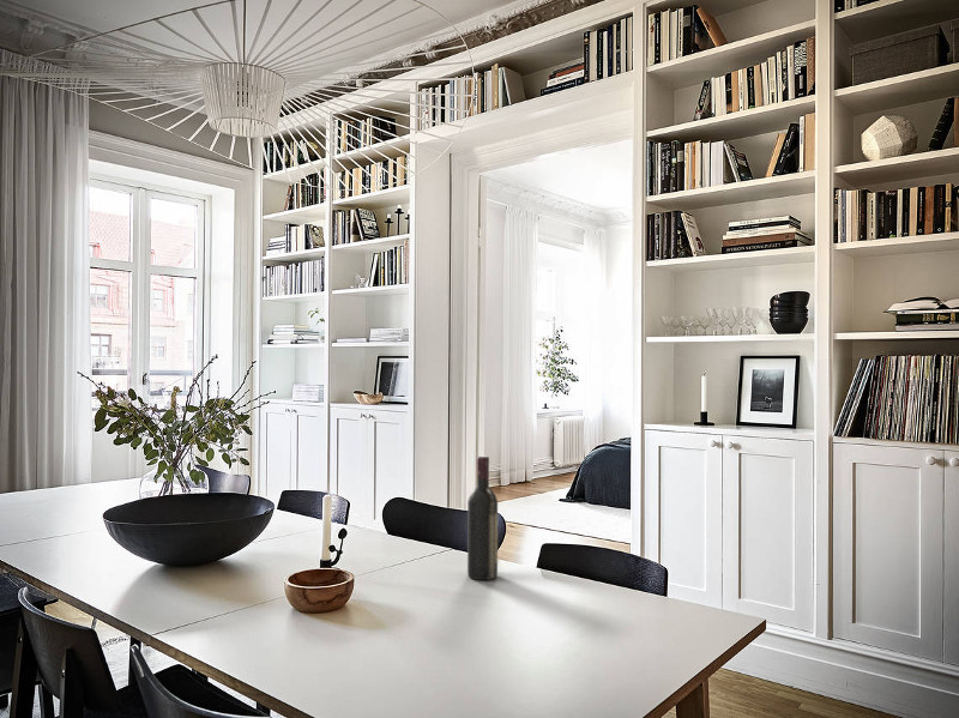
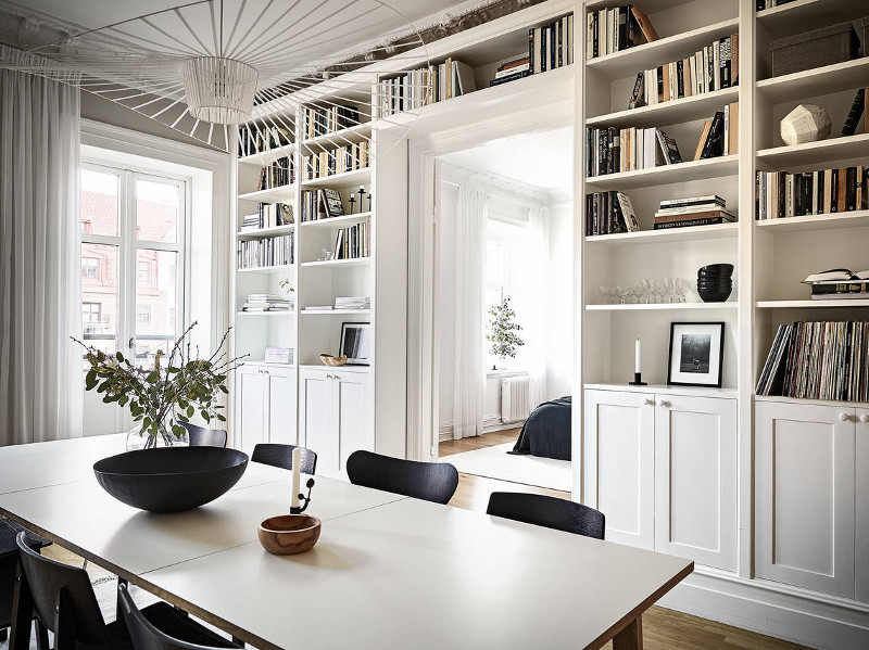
- wine bottle (482, 515)
